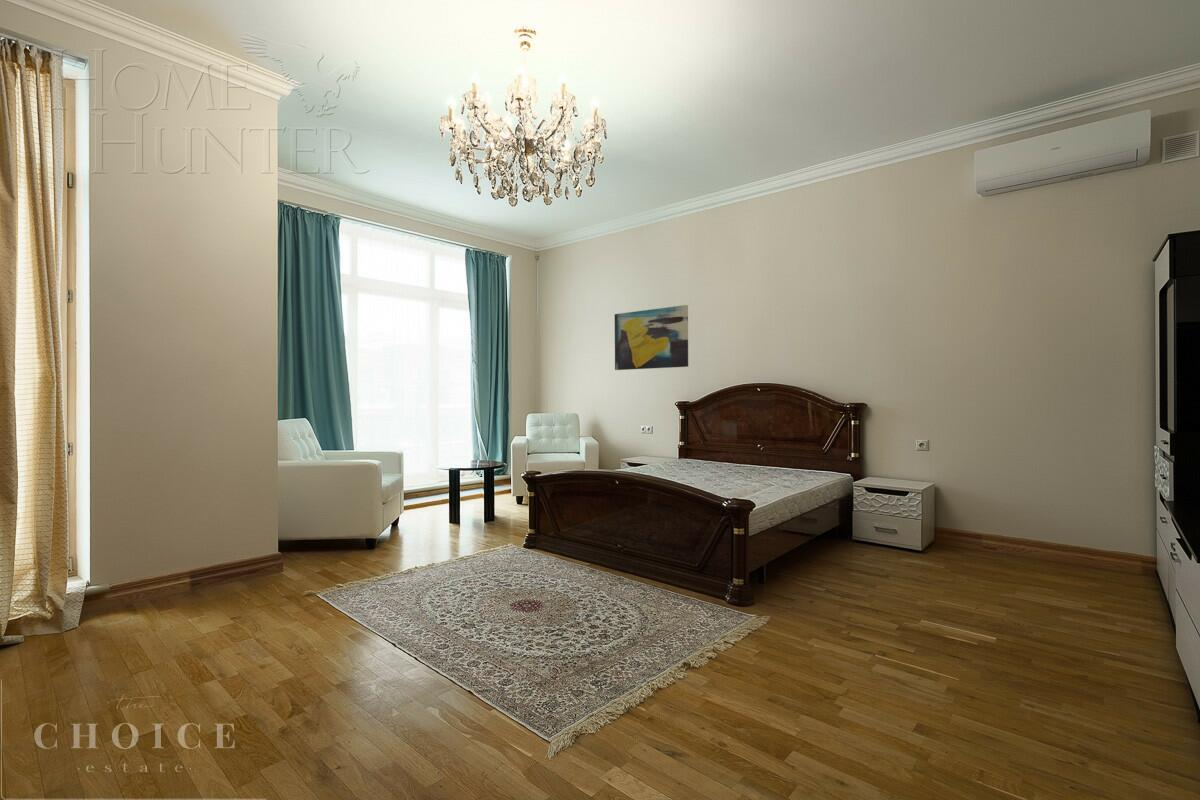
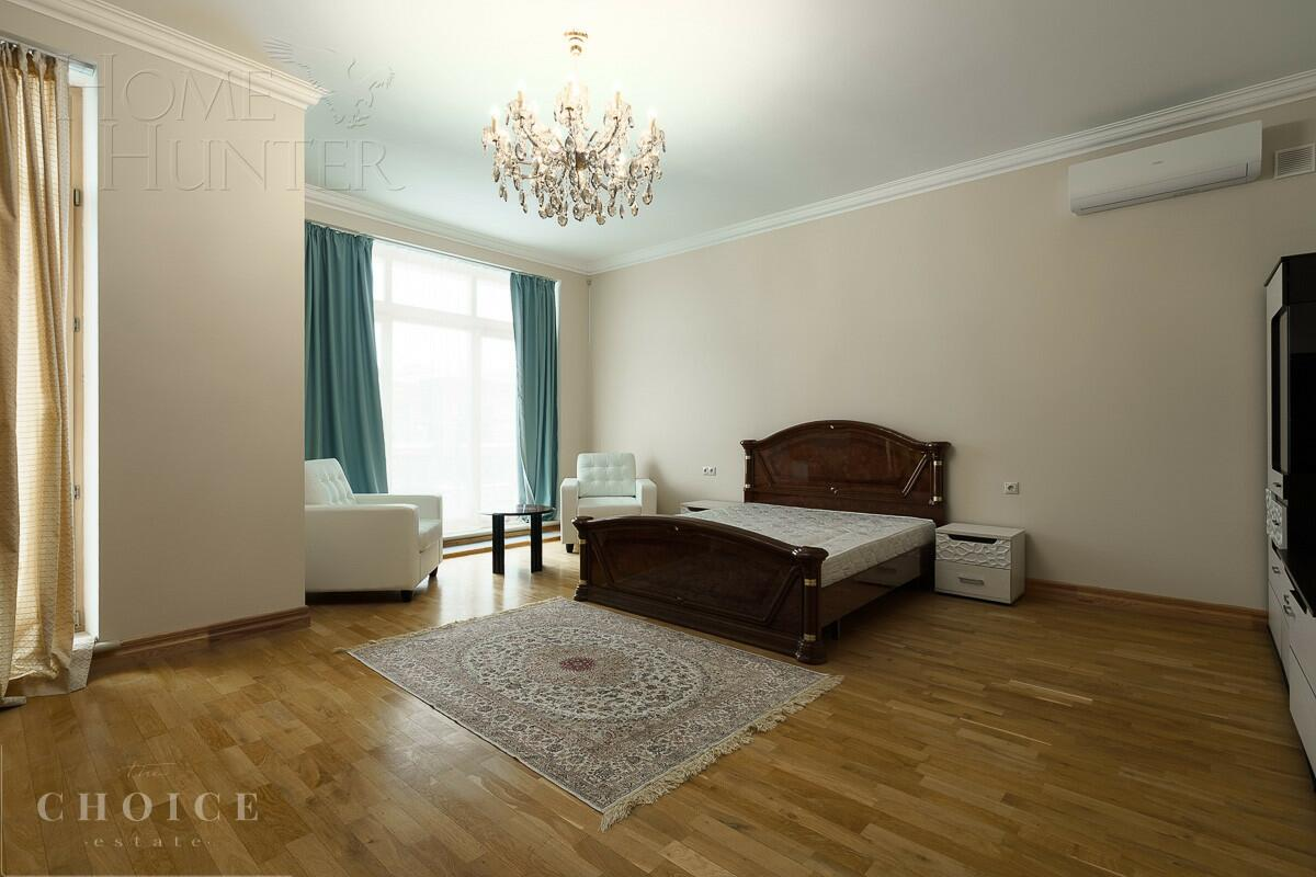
- wall art (649, 339)
